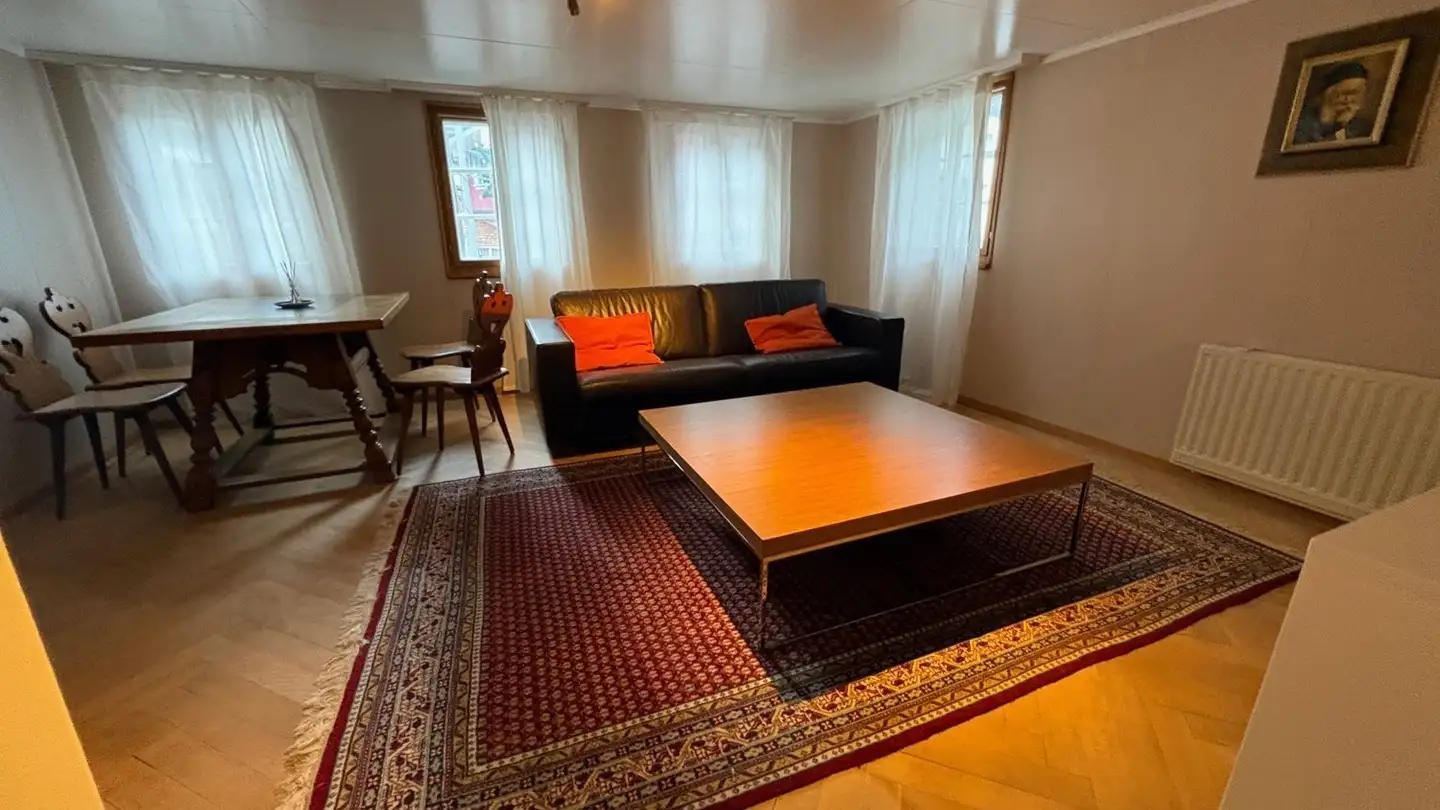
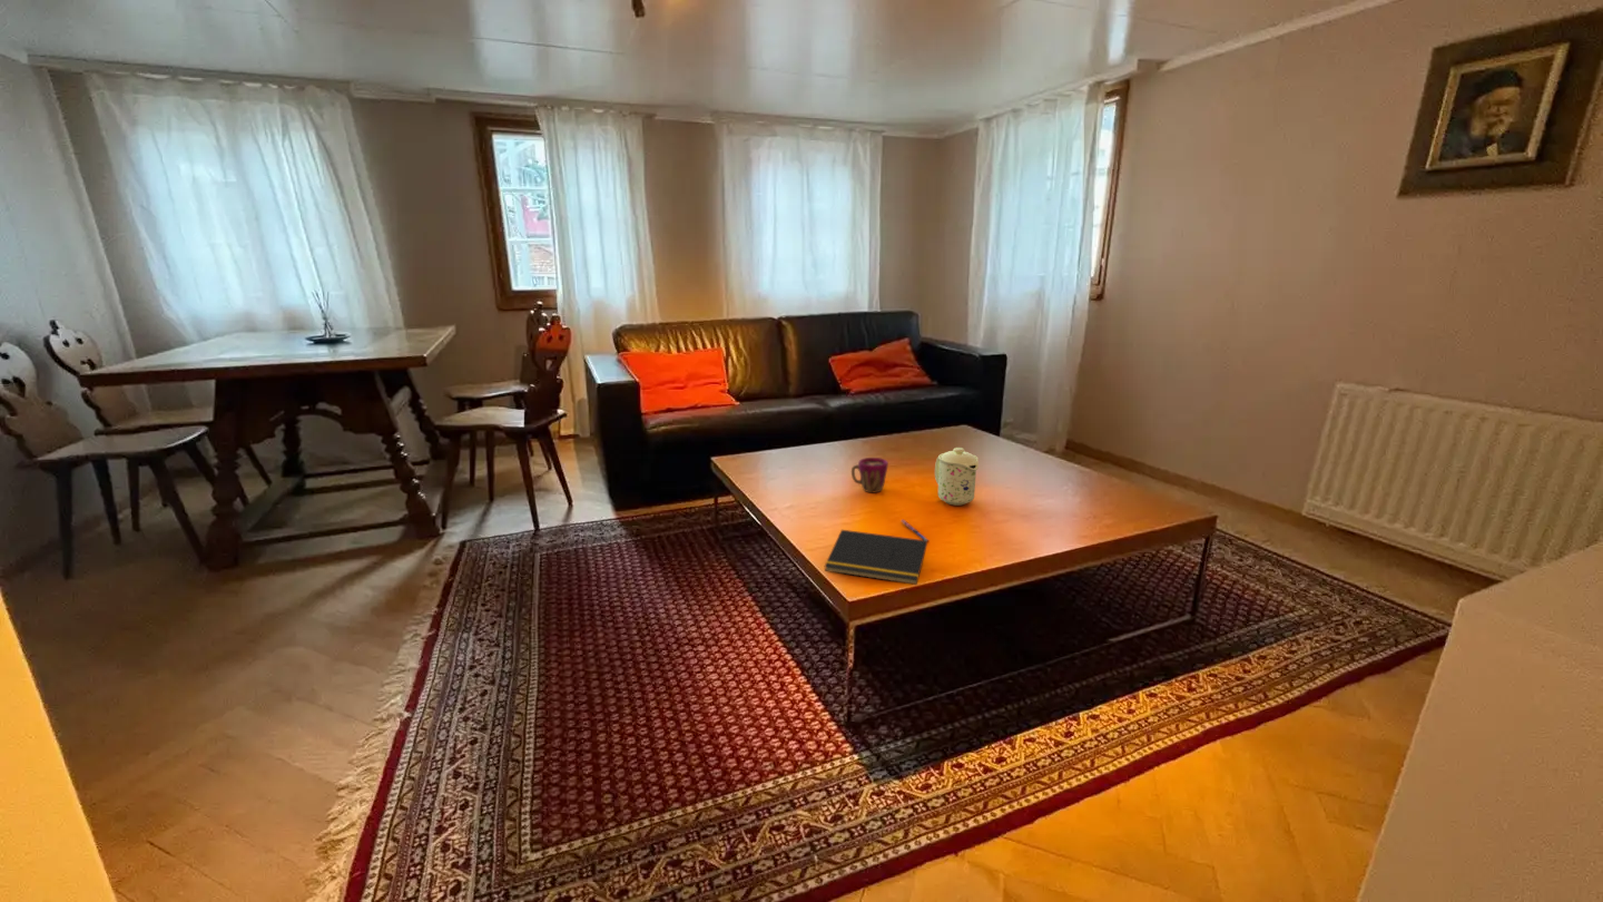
+ notepad (876, 555)
+ pen (914, 529)
+ mug (954, 474)
+ cup (868, 474)
